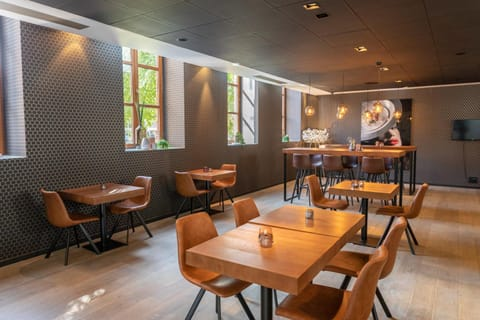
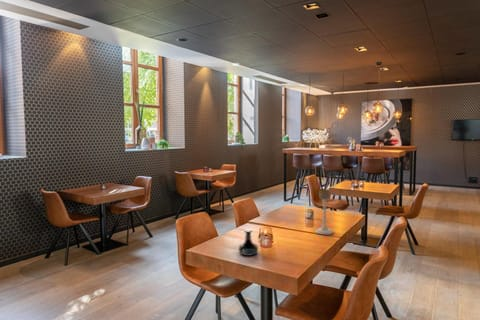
+ candle holder (324, 211)
+ tequila bottle (248, 241)
